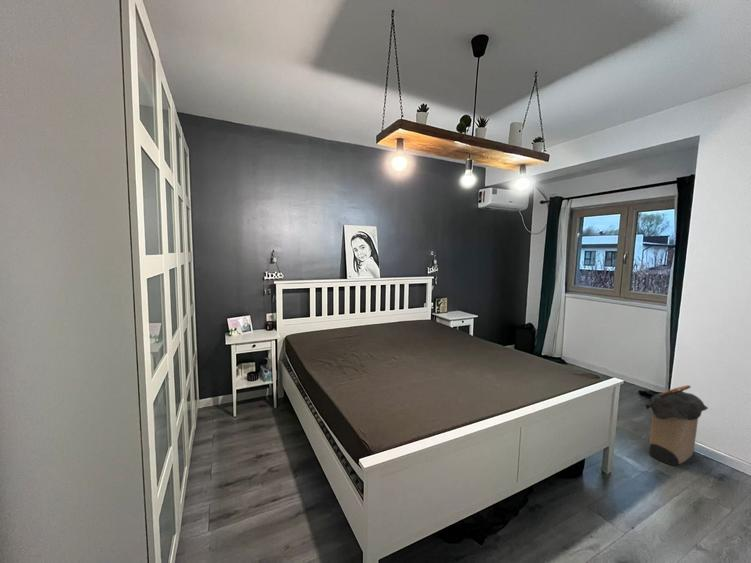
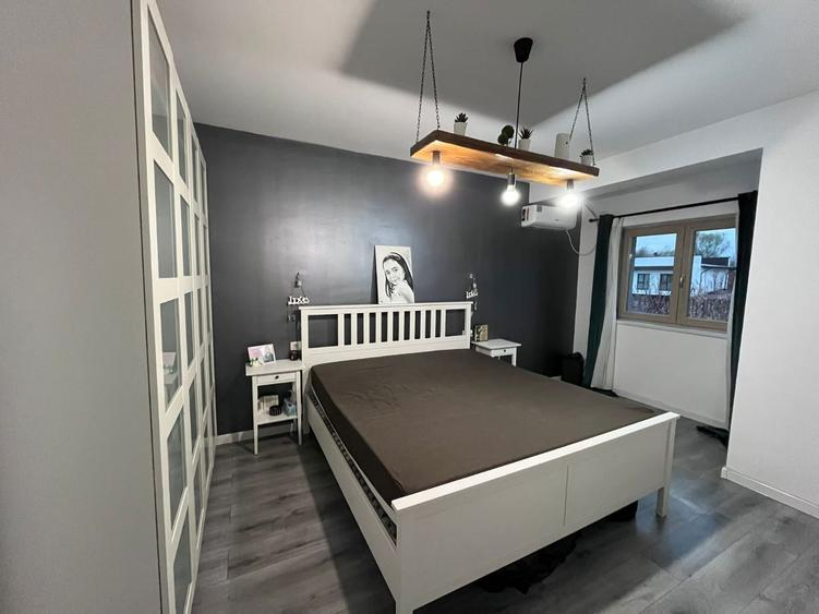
- laundry hamper (673, 416)
